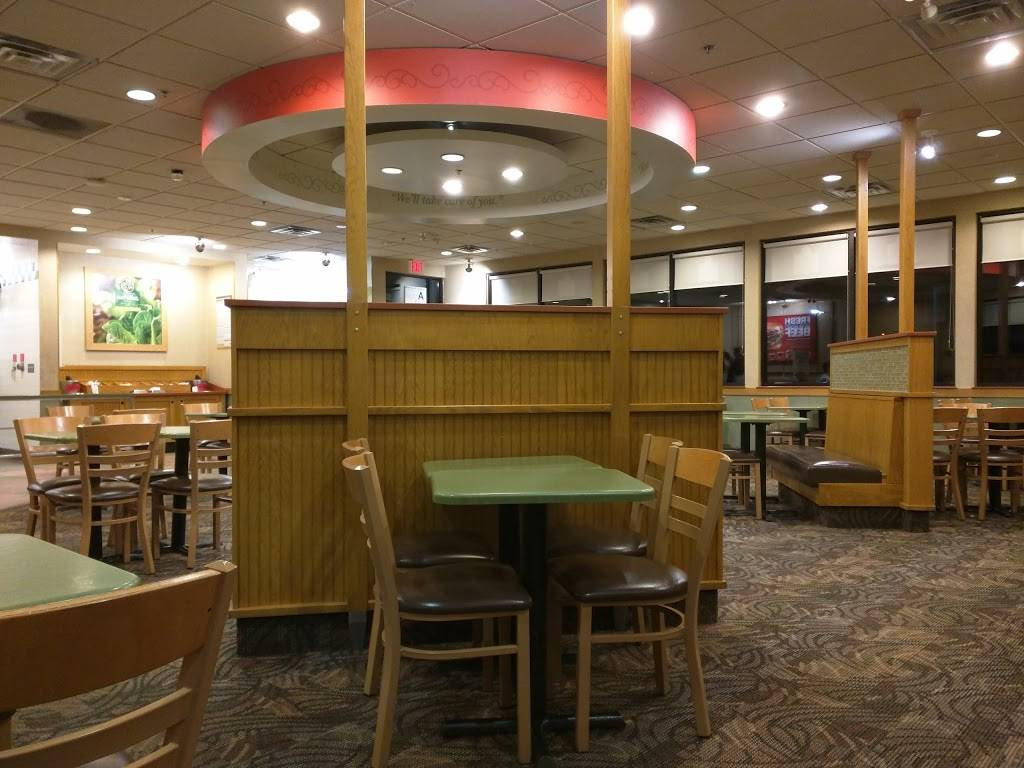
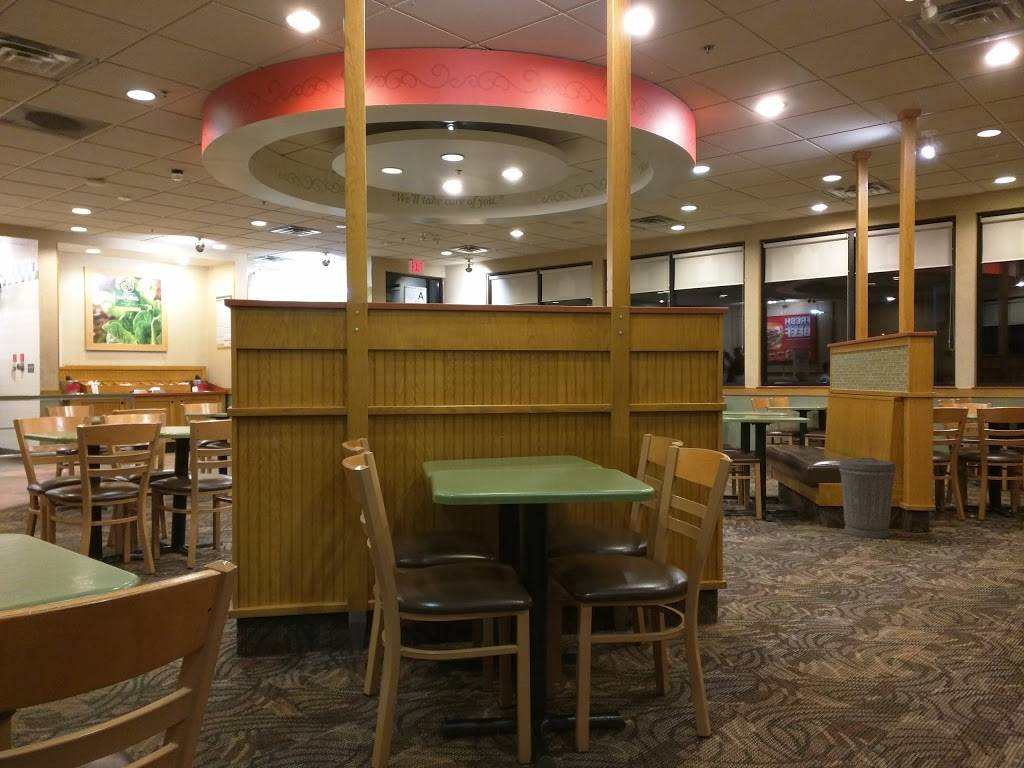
+ trash can (866, 495)
